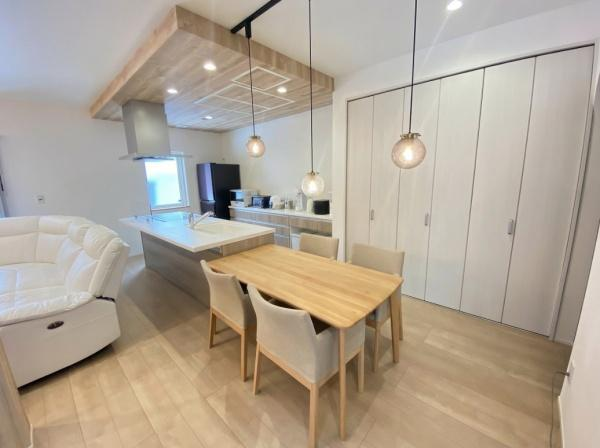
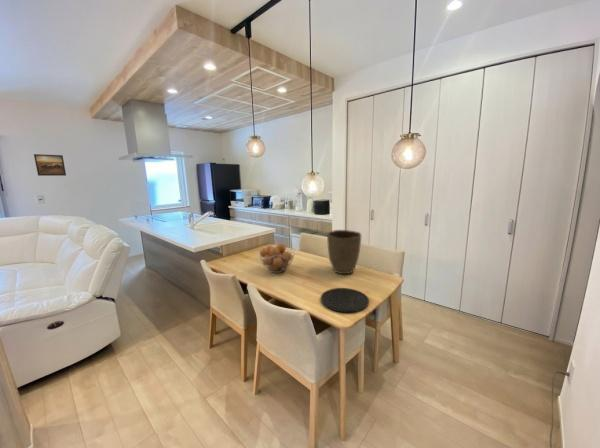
+ fruit basket (277, 257)
+ plate (344, 299)
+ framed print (50, 165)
+ vase (343, 252)
